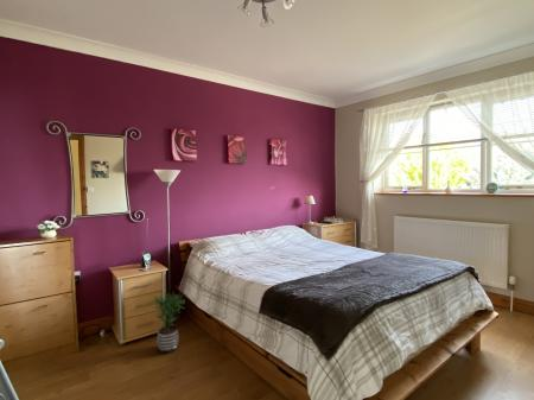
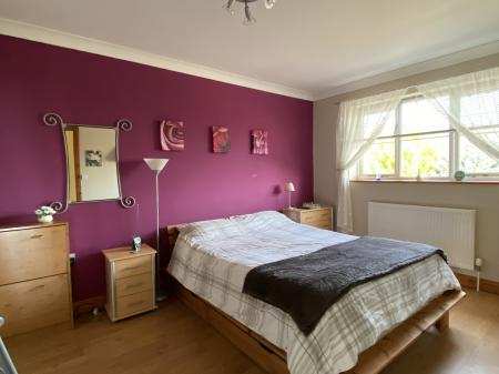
- potted plant (167, 320)
